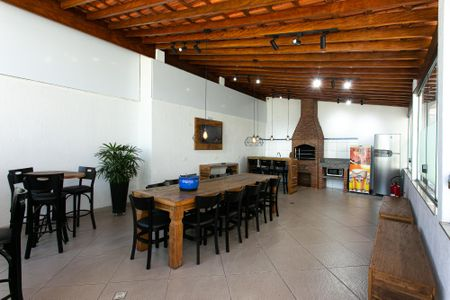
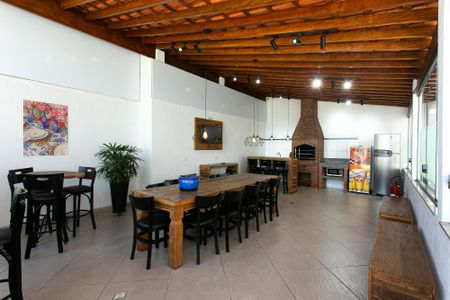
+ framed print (46, 129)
